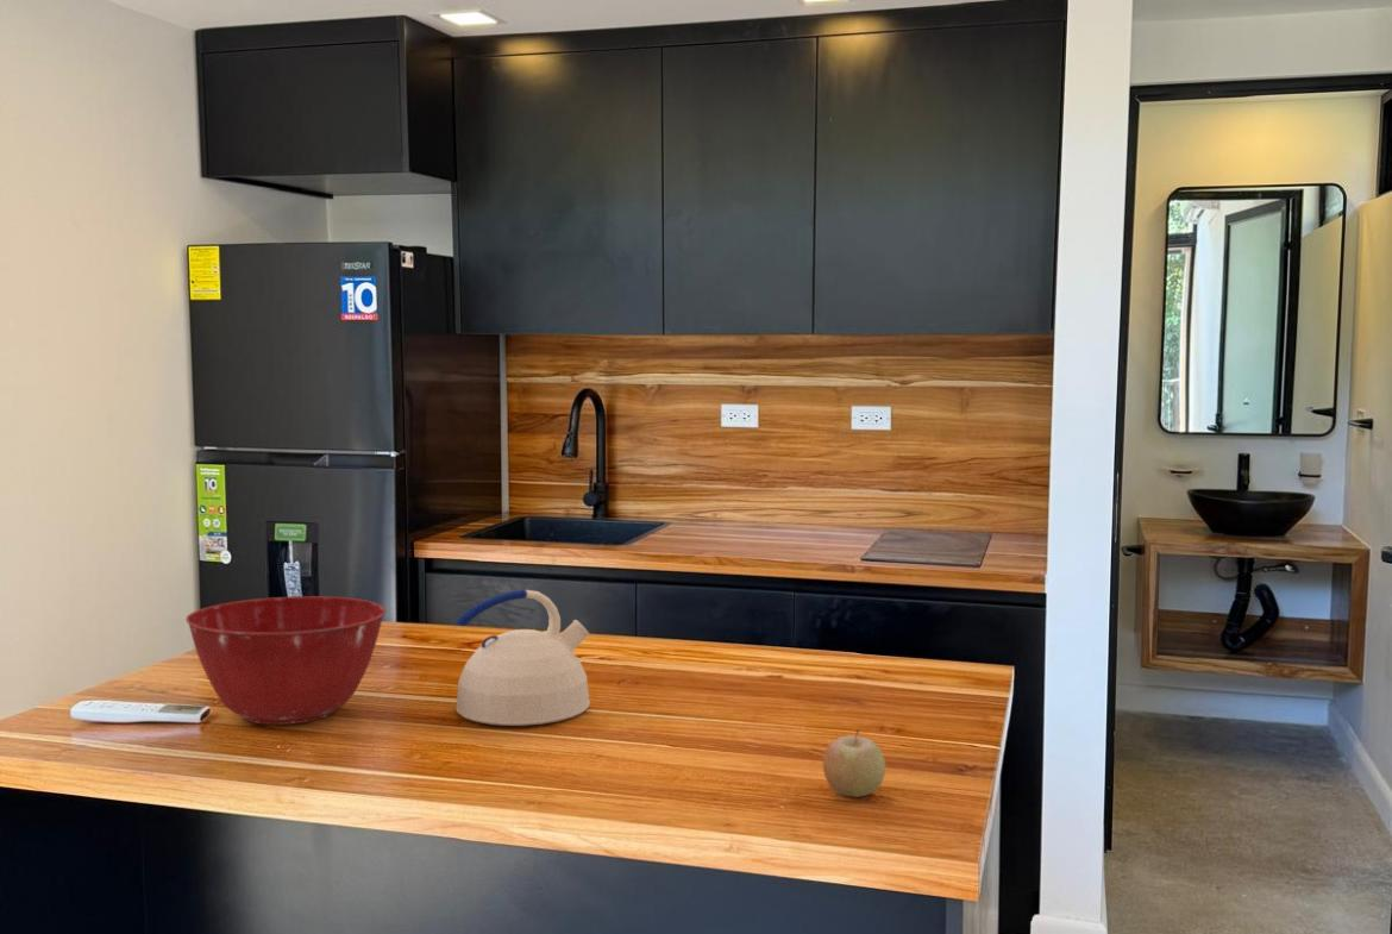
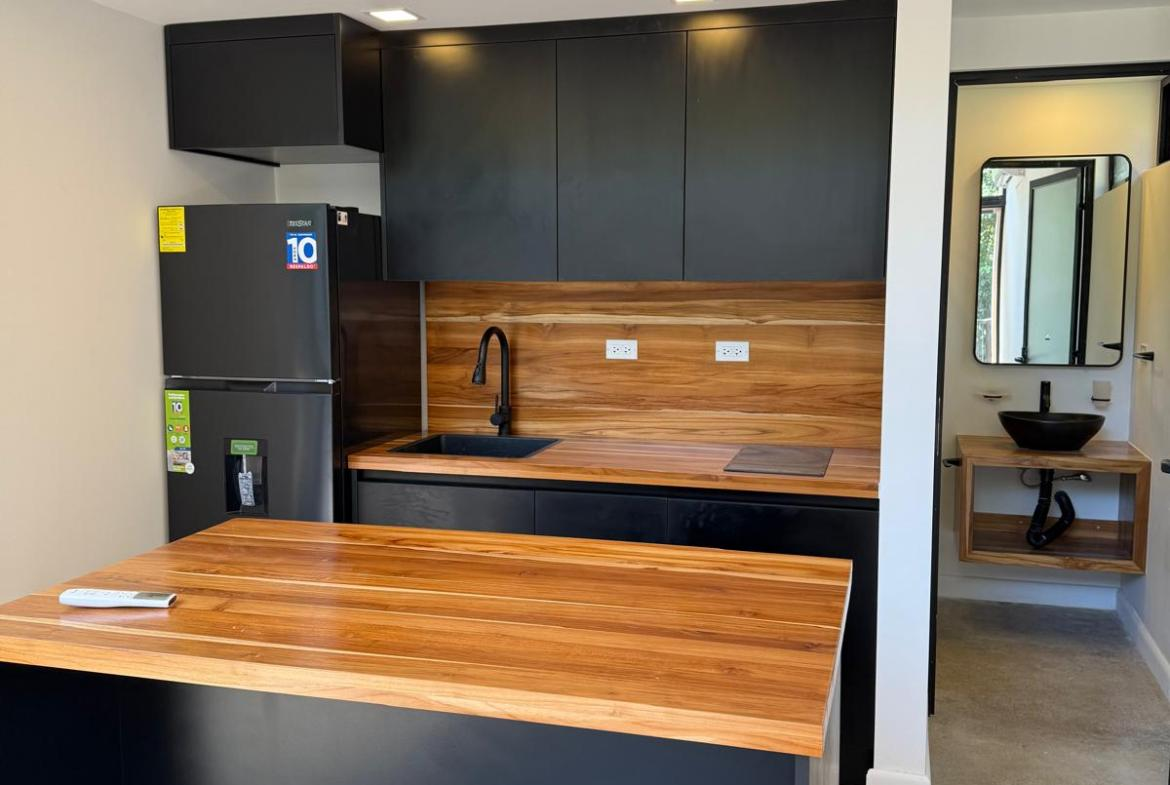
- mixing bowl (289, 662)
- fruit (852, 761)
- kettle (522, 648)
